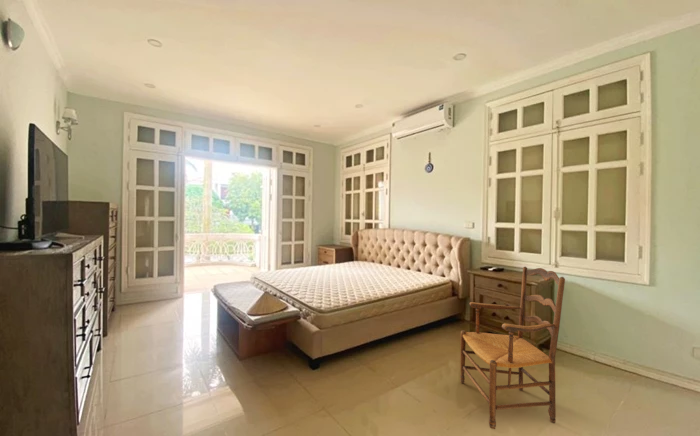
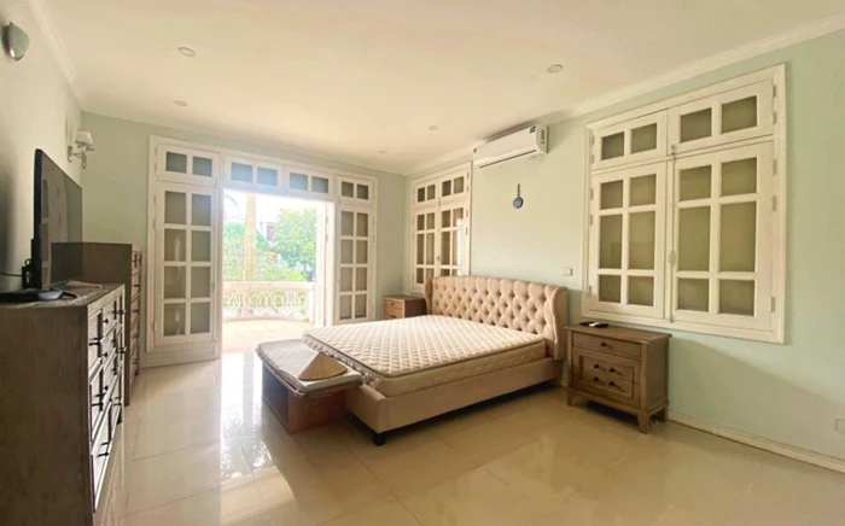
- armchair (509, 336)
